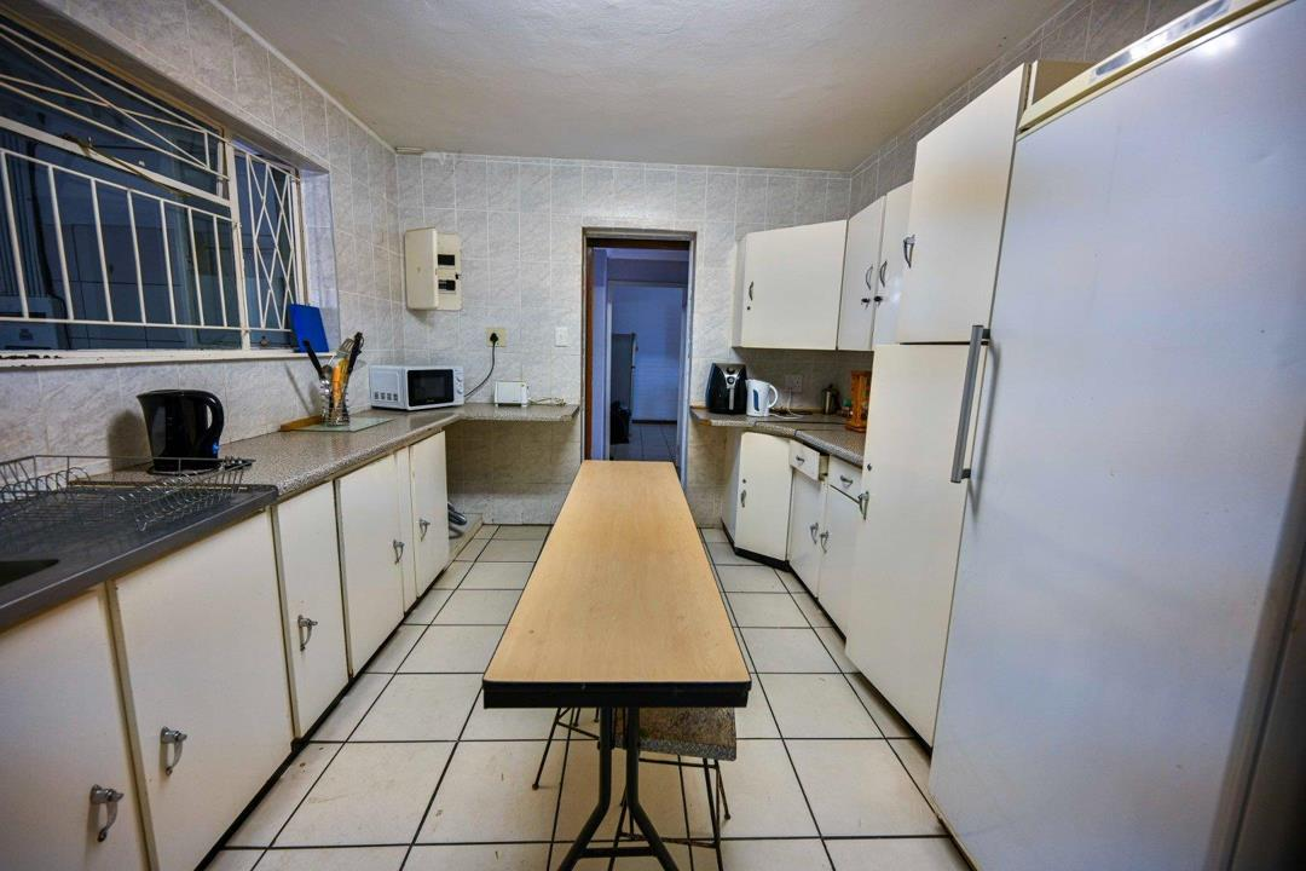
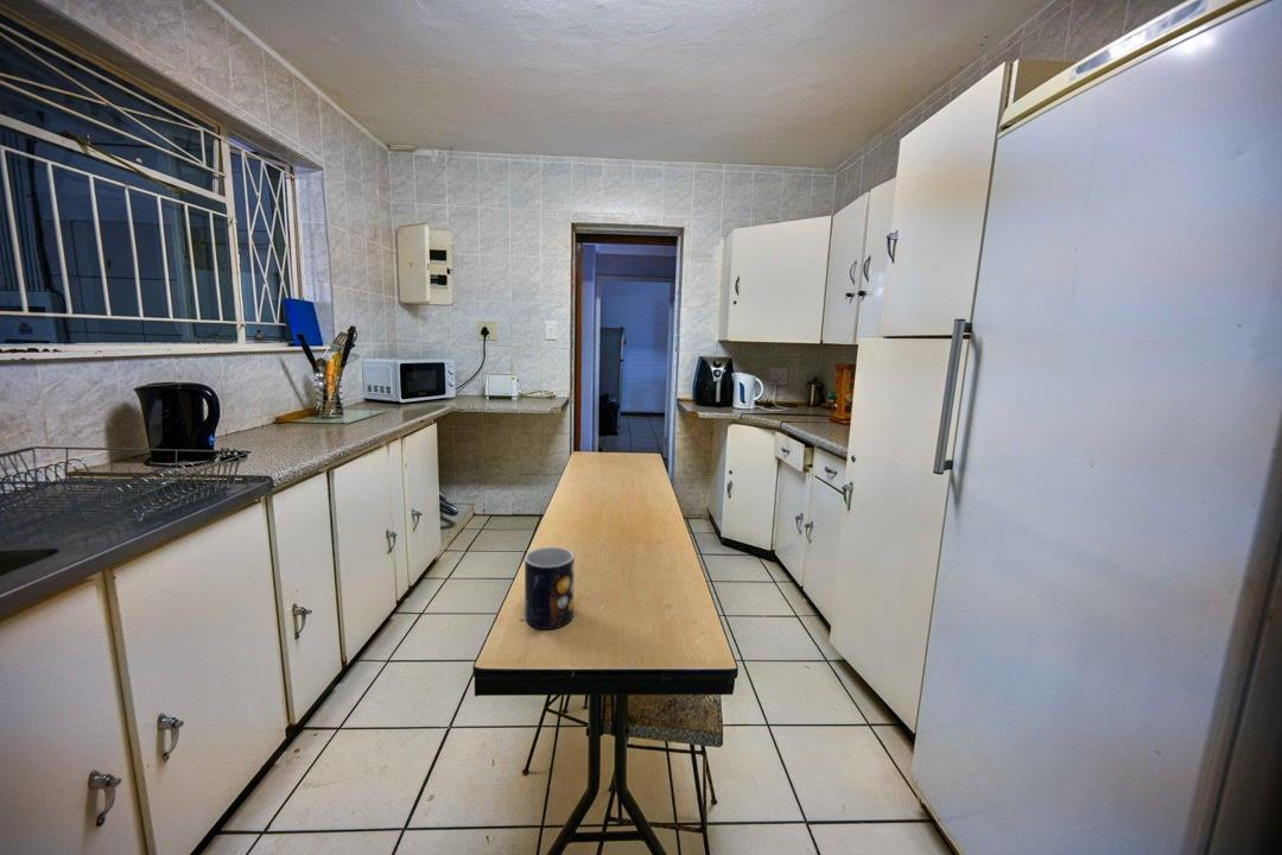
+ mug (548, 590)
